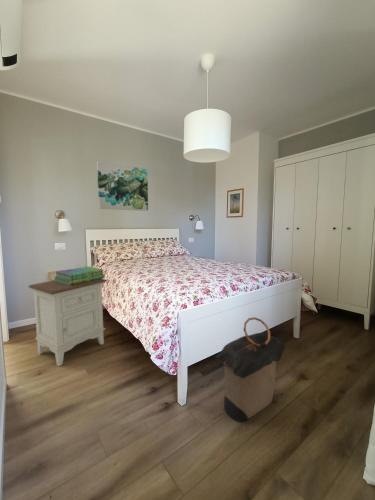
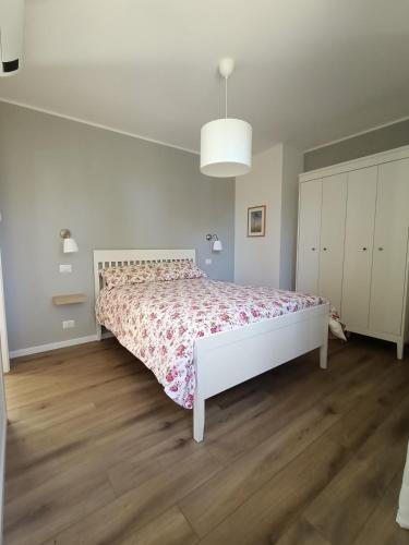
- laundry hamper (251, 364)
- stack of books (79, 274)
- wall art (124, 188)
- nightstand (71, 316)
